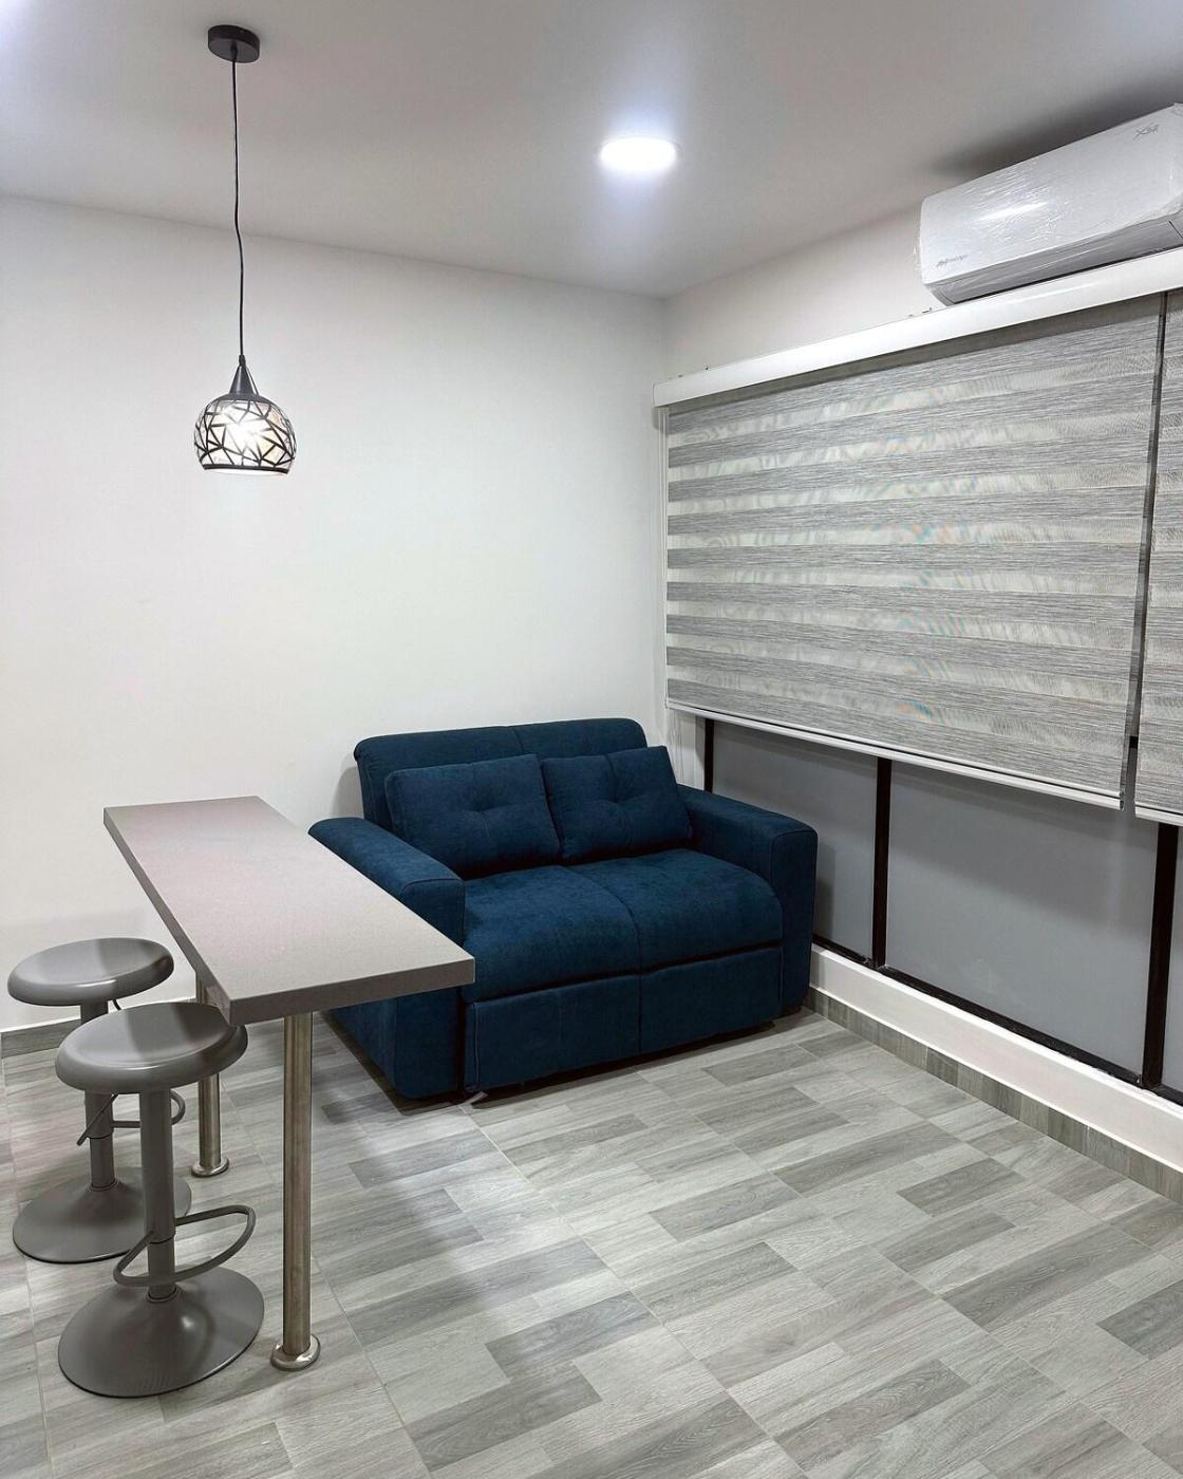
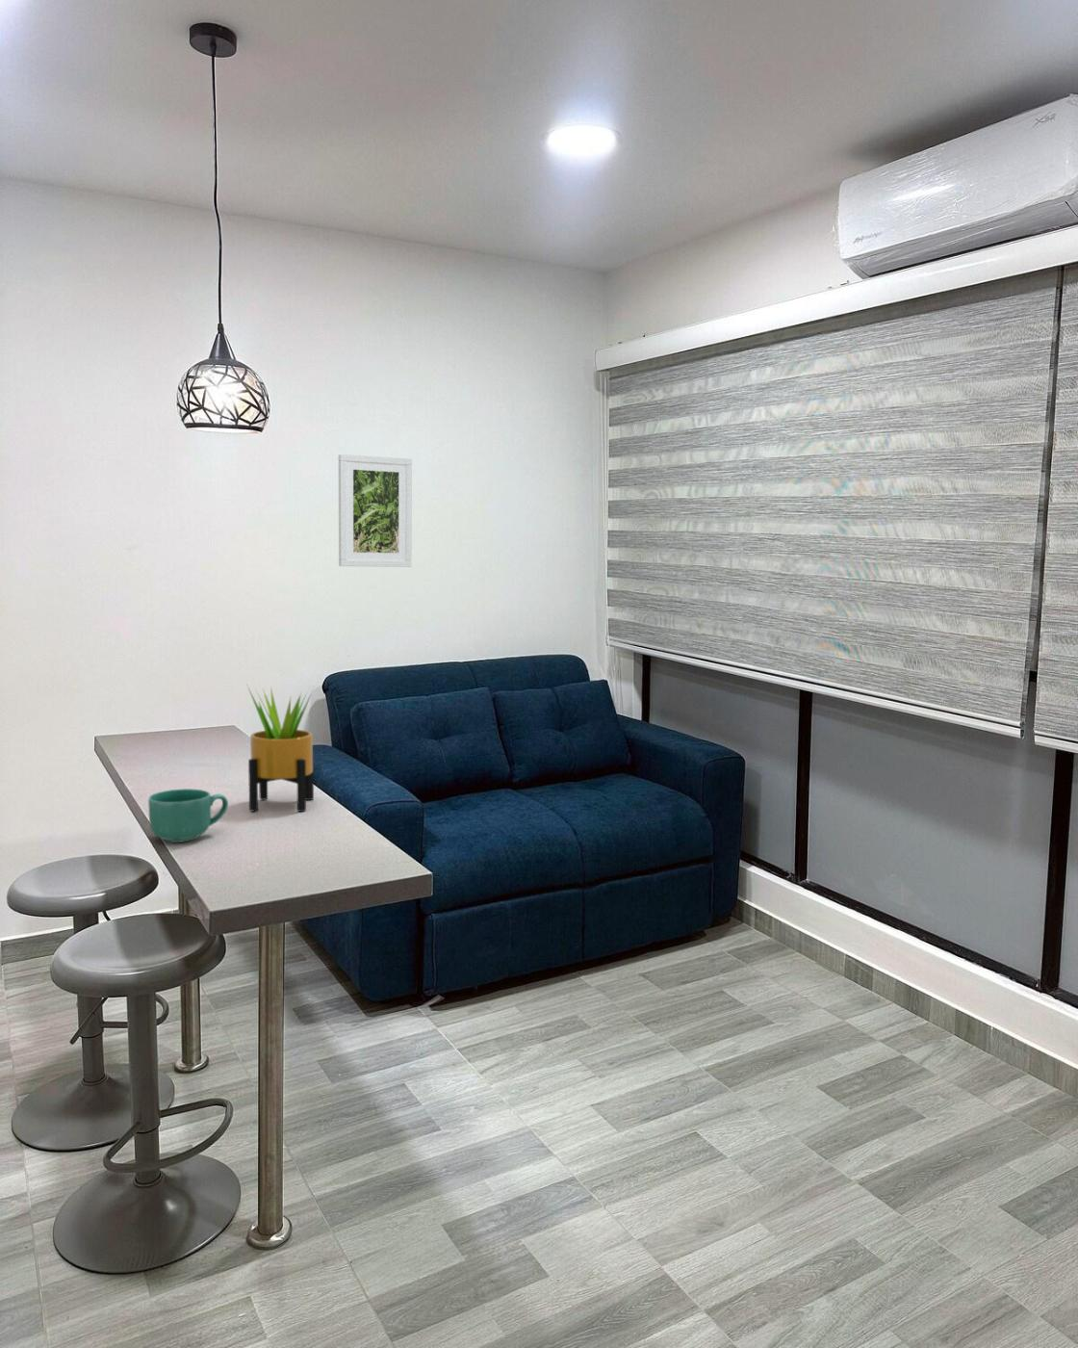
+ potted plant (282, 744)
+ mug (189, 815)
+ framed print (375, 512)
